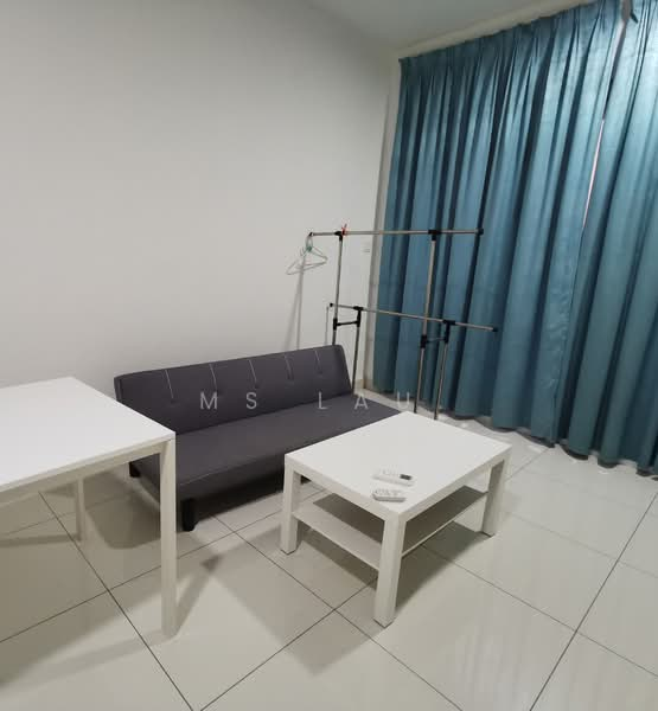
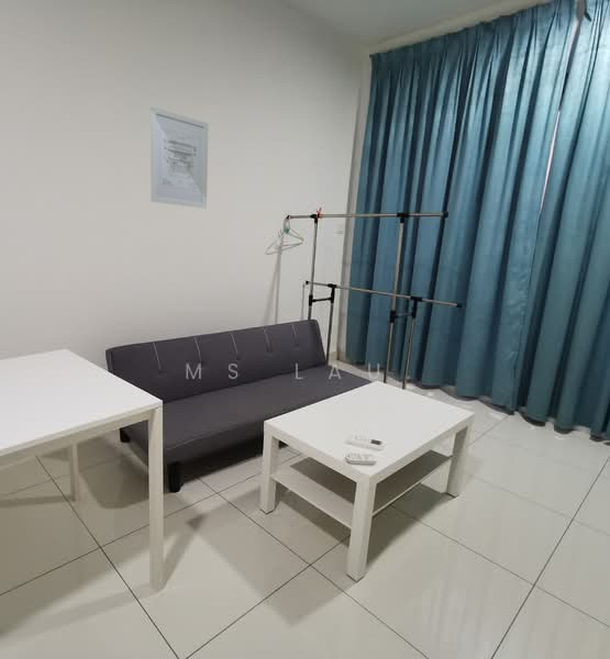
+ wall art (180, 160)
